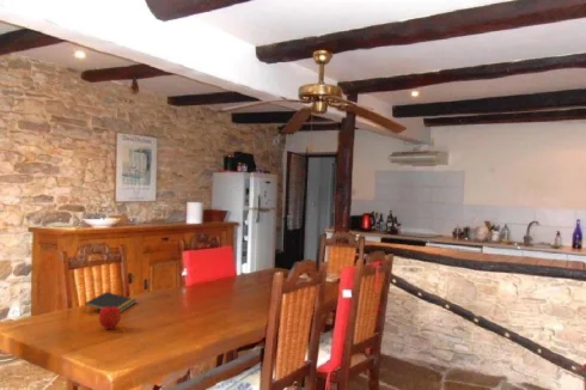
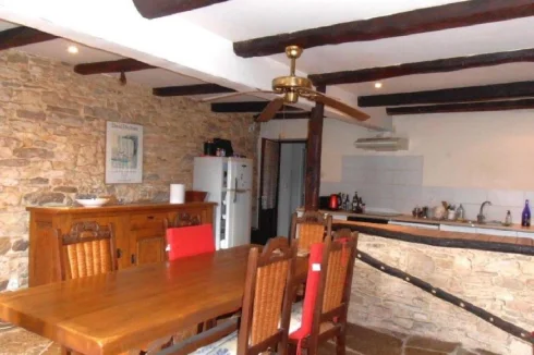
- fruit (109, 316)
- notepad (111, 301)
